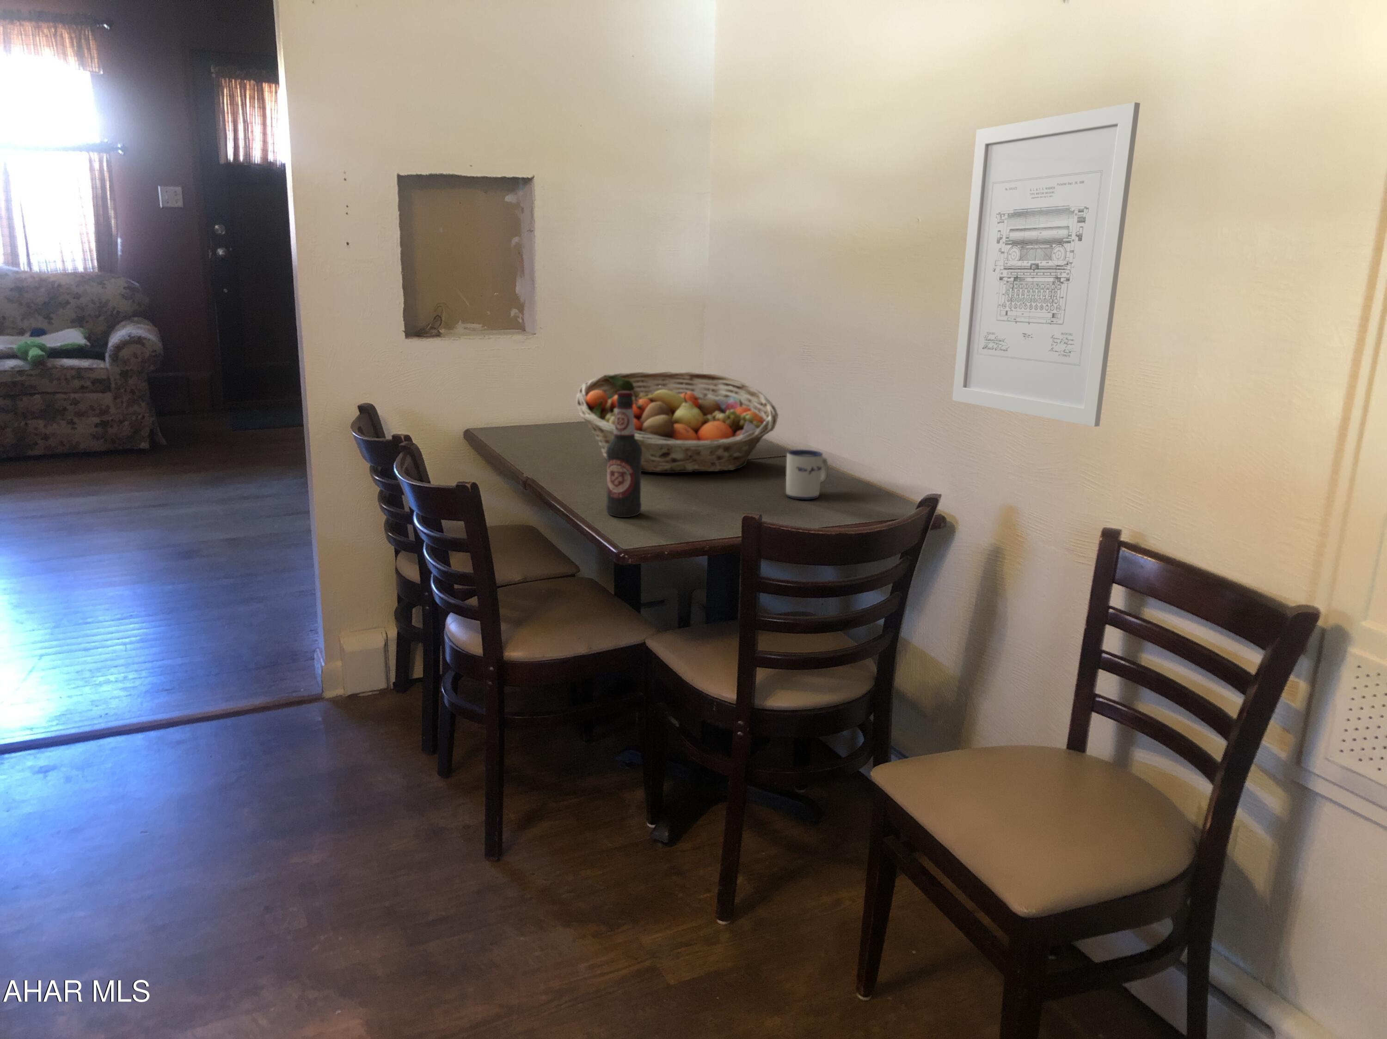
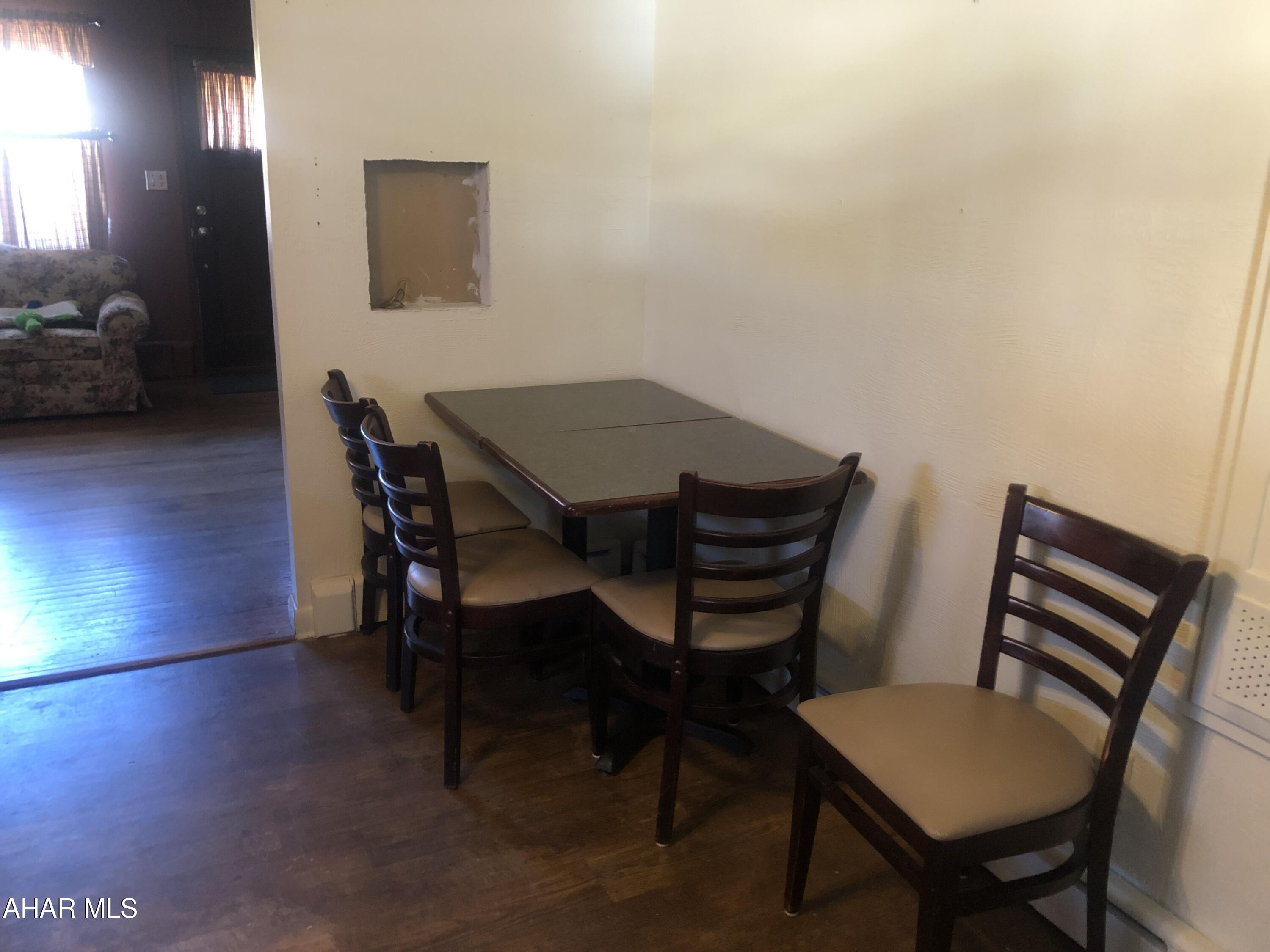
- mug (809, 474)
- wall art (1034, 270)
- fruit basket (676, 420)
- bottle (624, 454)
